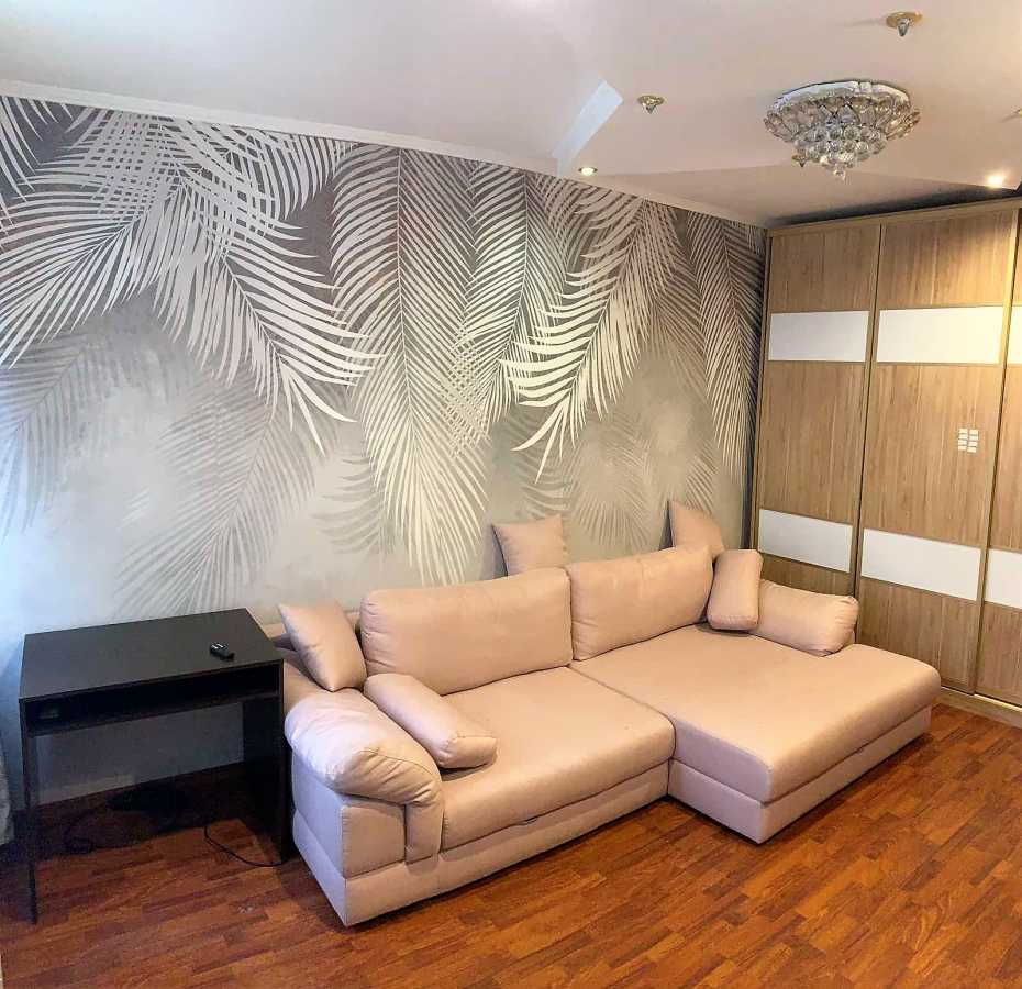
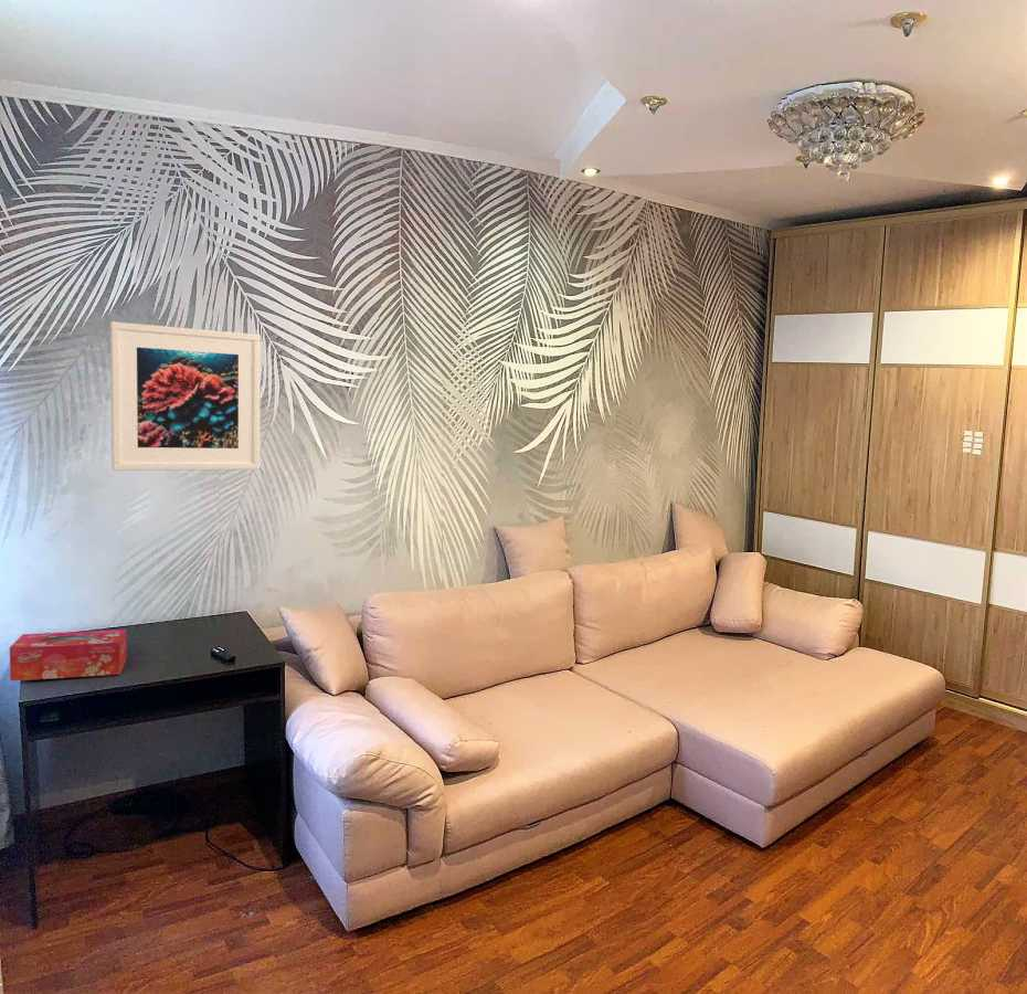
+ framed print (189, 399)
+ tissue box (71, 654)
